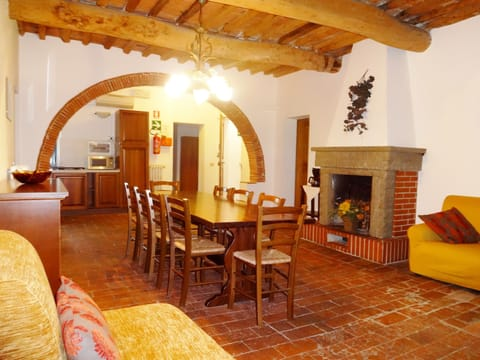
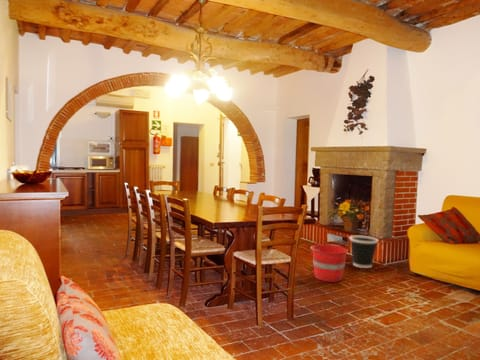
+ wastebasket (363, 251)
+ bucket (328, 262)
